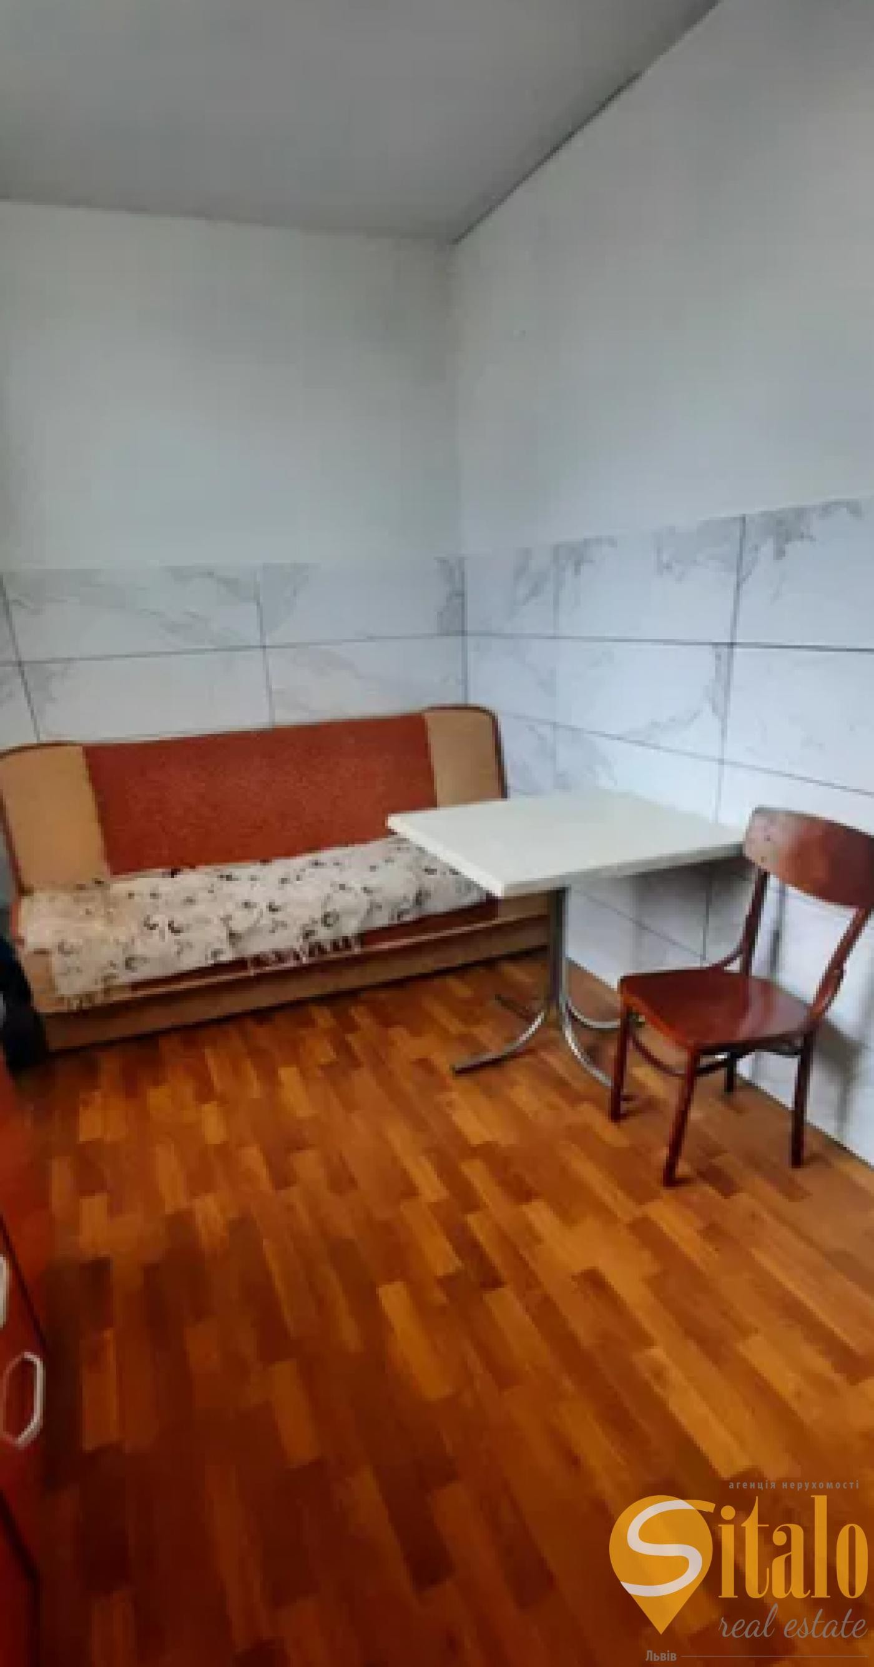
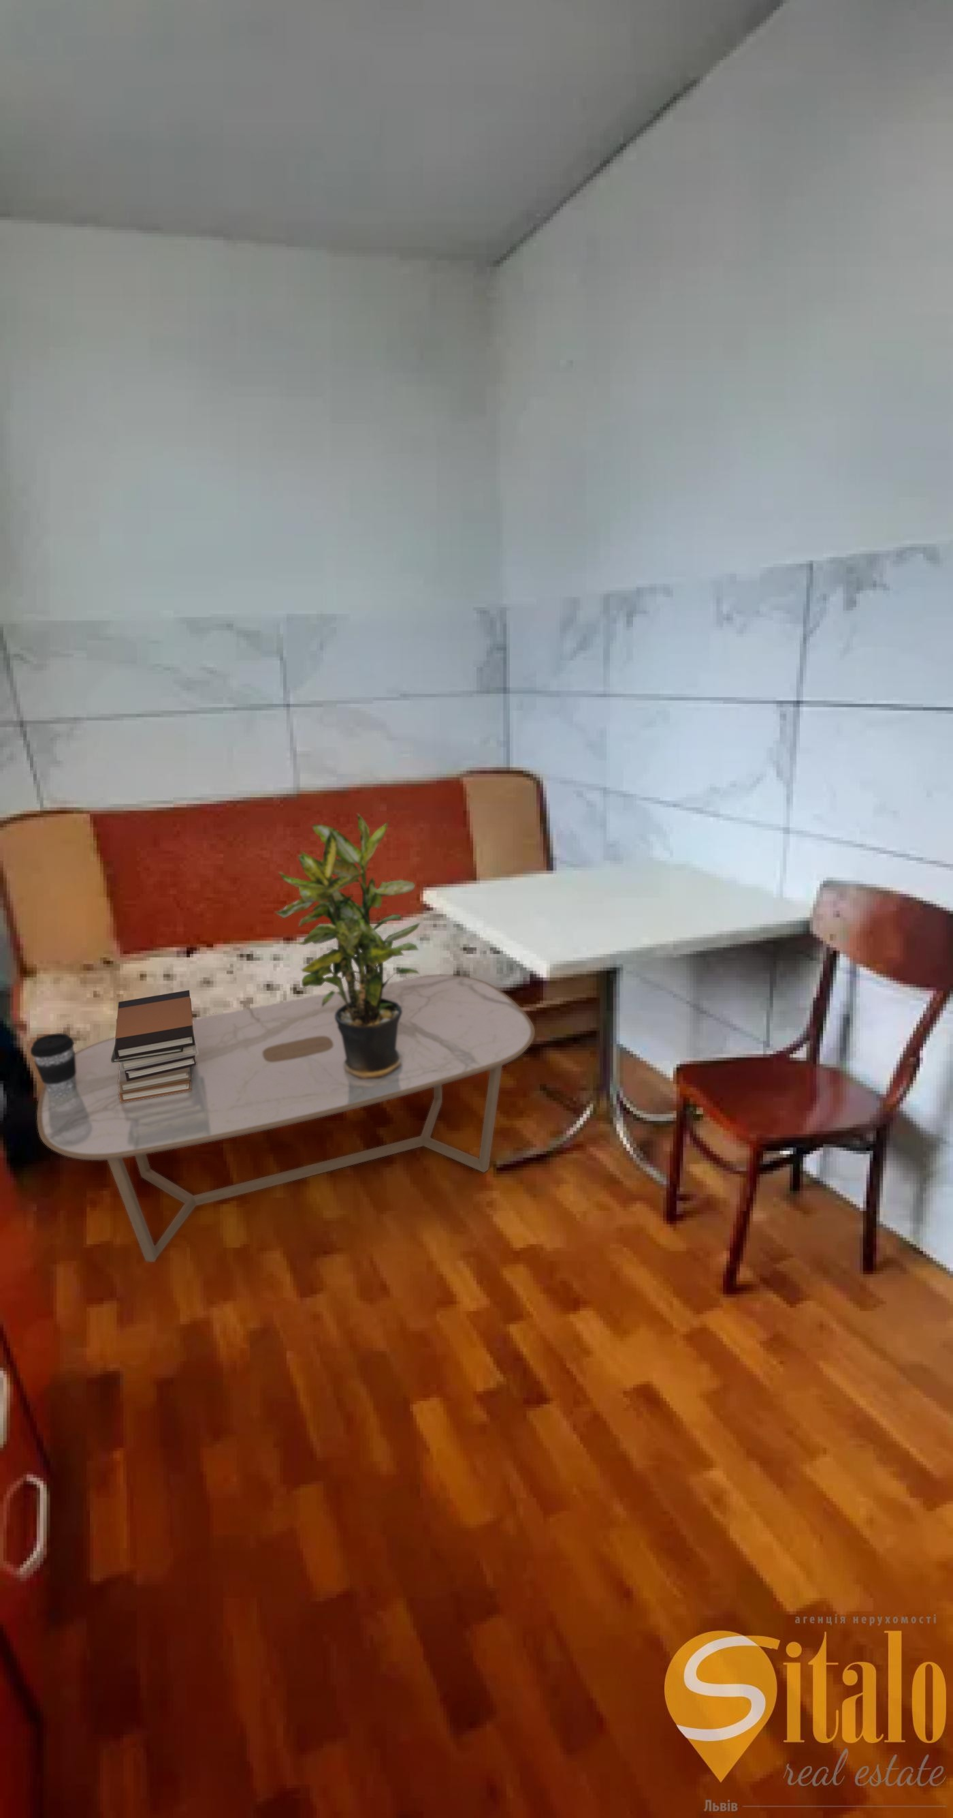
+ coffee table (305, 1112)
+ potted plant (351, 952)
+ coffee cup (55, 1065)
+ book stack (156, 1042)
